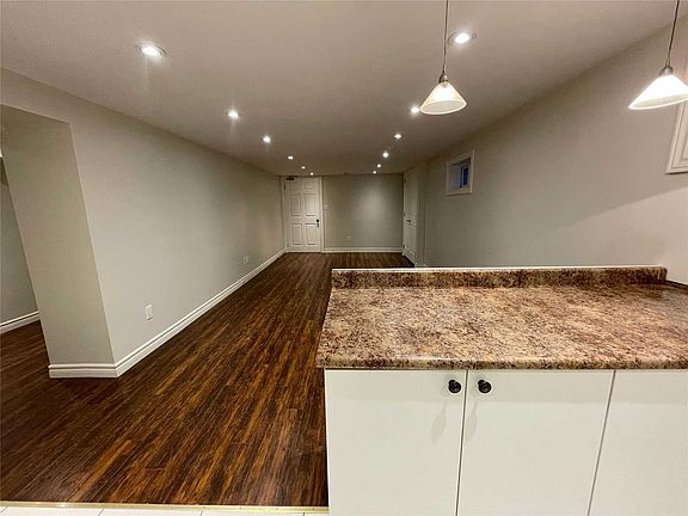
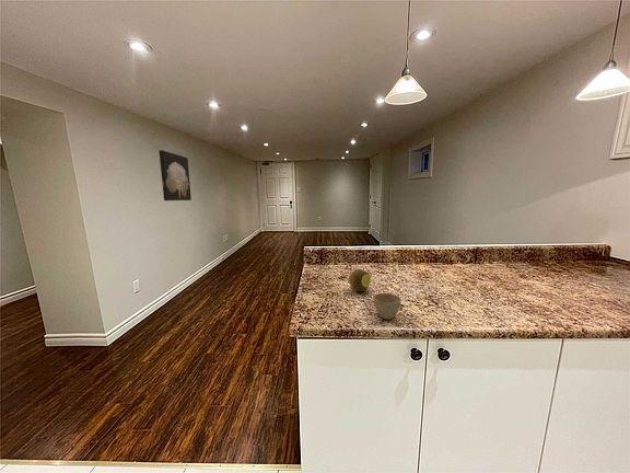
+ flower pot (386, 307)
+ fruit (359, 279)
+ wall art (176, 177)
